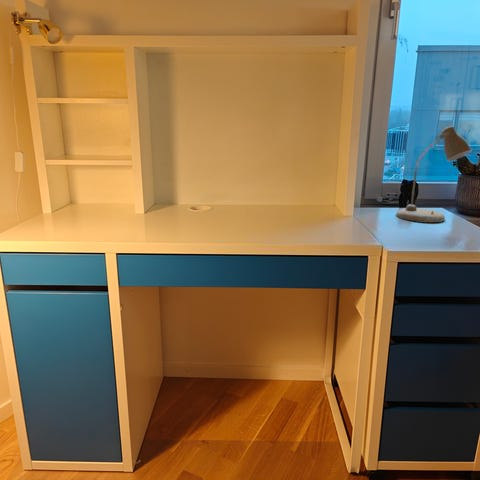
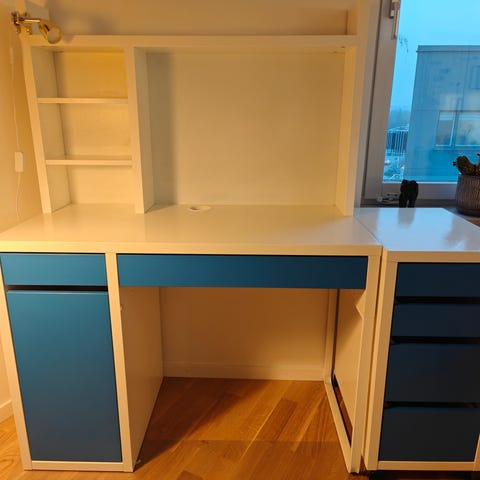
- desk lamp (416, 173)
